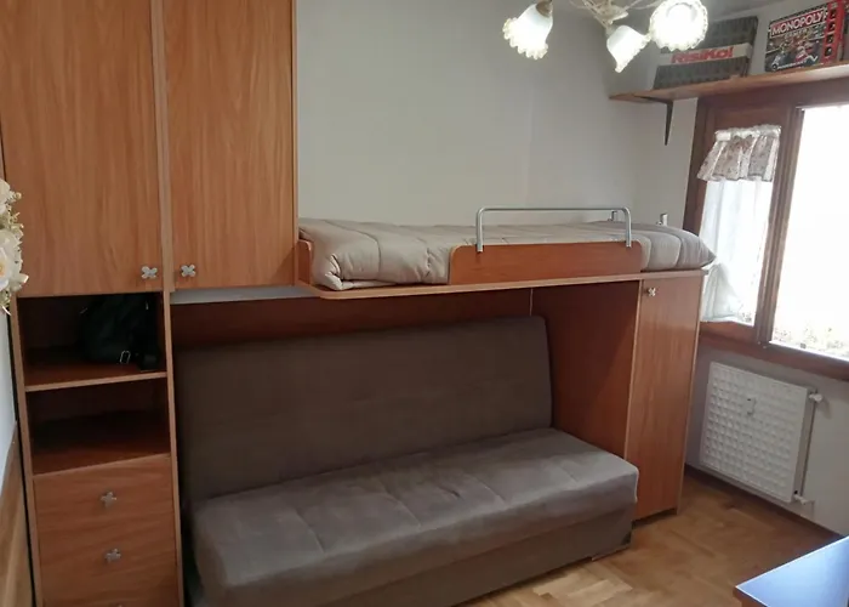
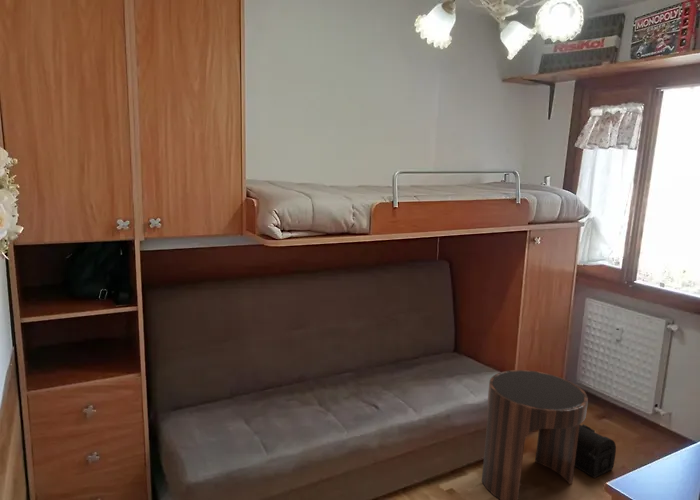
+ side table (528, 433)
+ treasure chest (579, 442)
